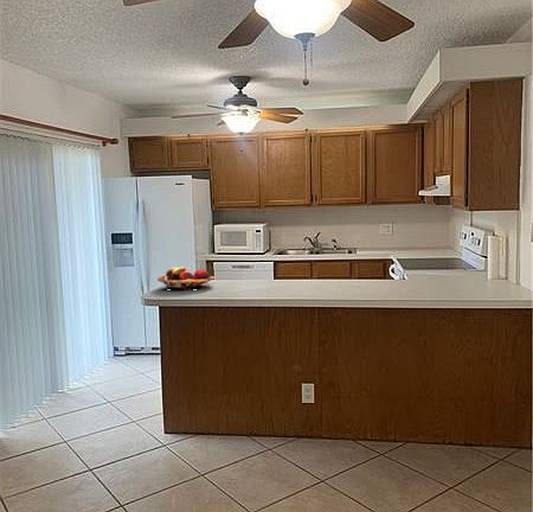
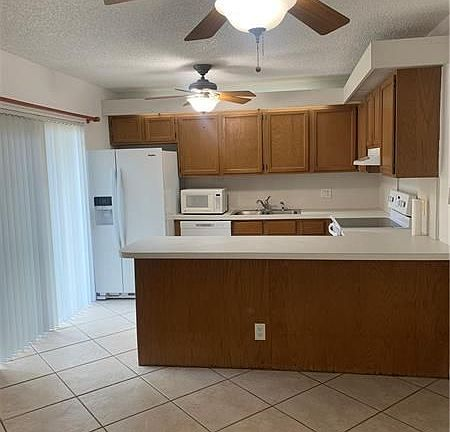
- fruit basket (185, 277)
